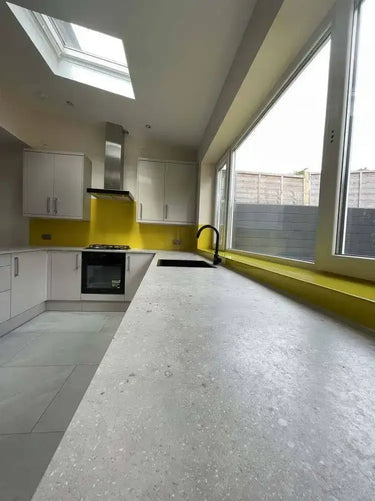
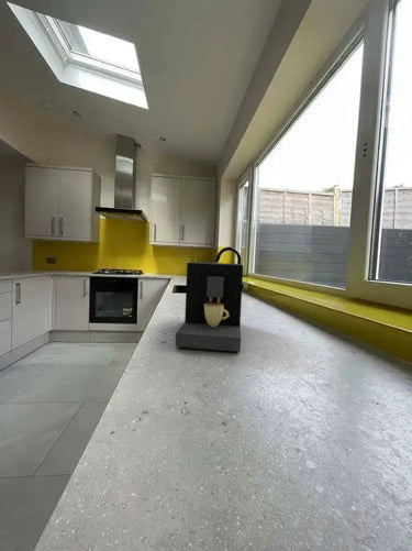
+ coffee maker (213, 298)
